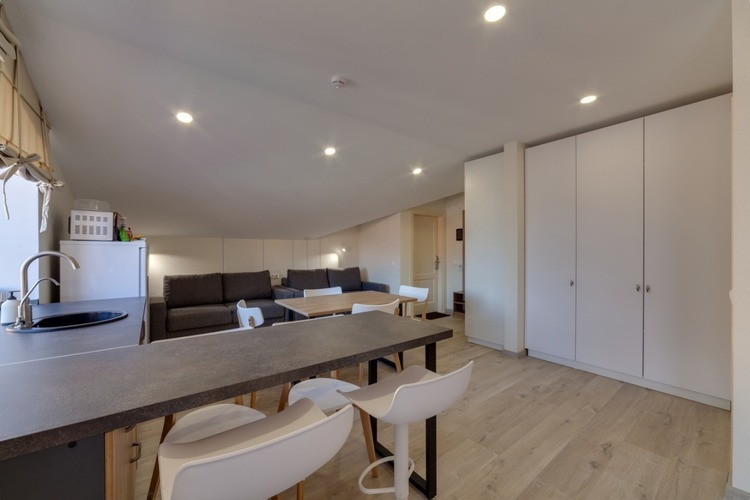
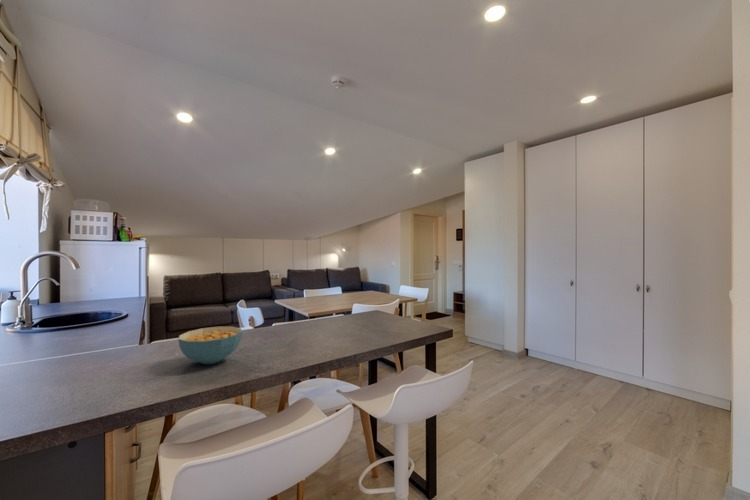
+ cereal bowl (211, 347)
